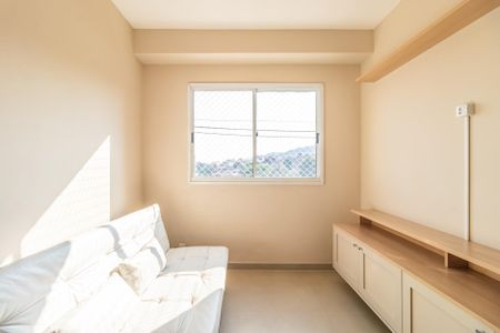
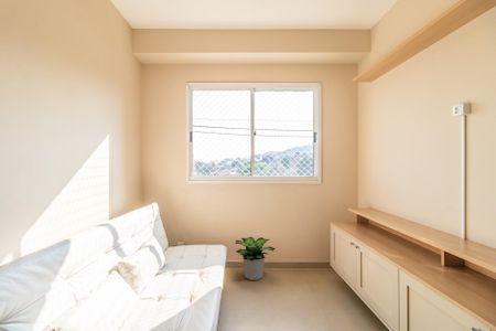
+ potted plant (255, 258)
